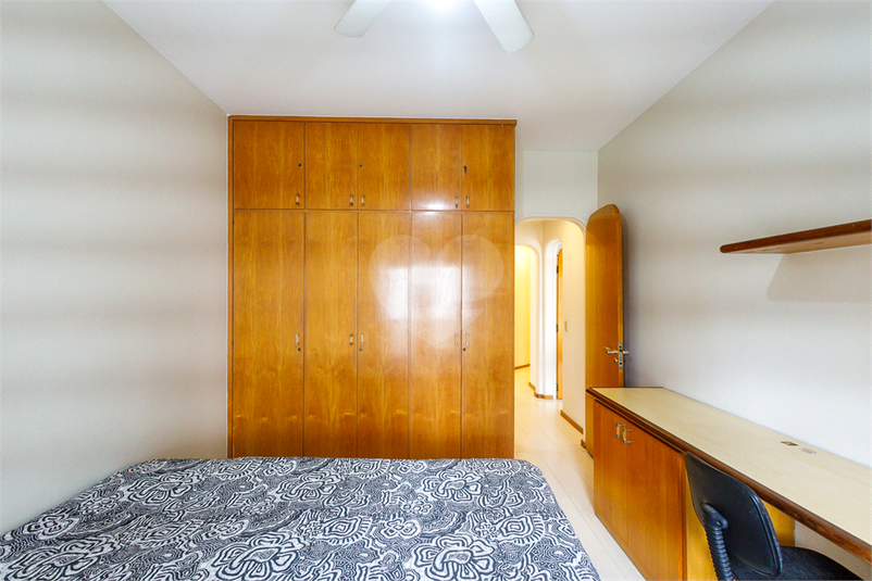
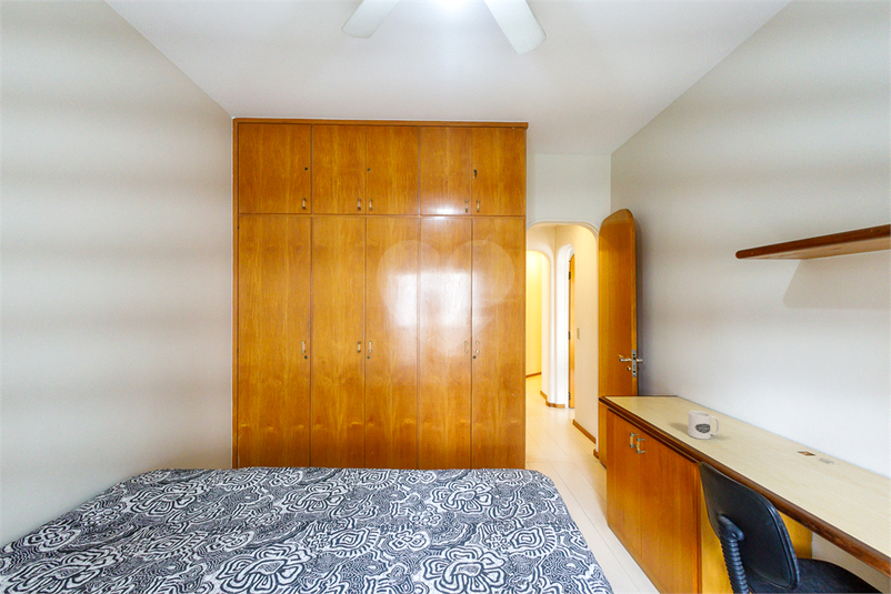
+ mug (703, 424)
